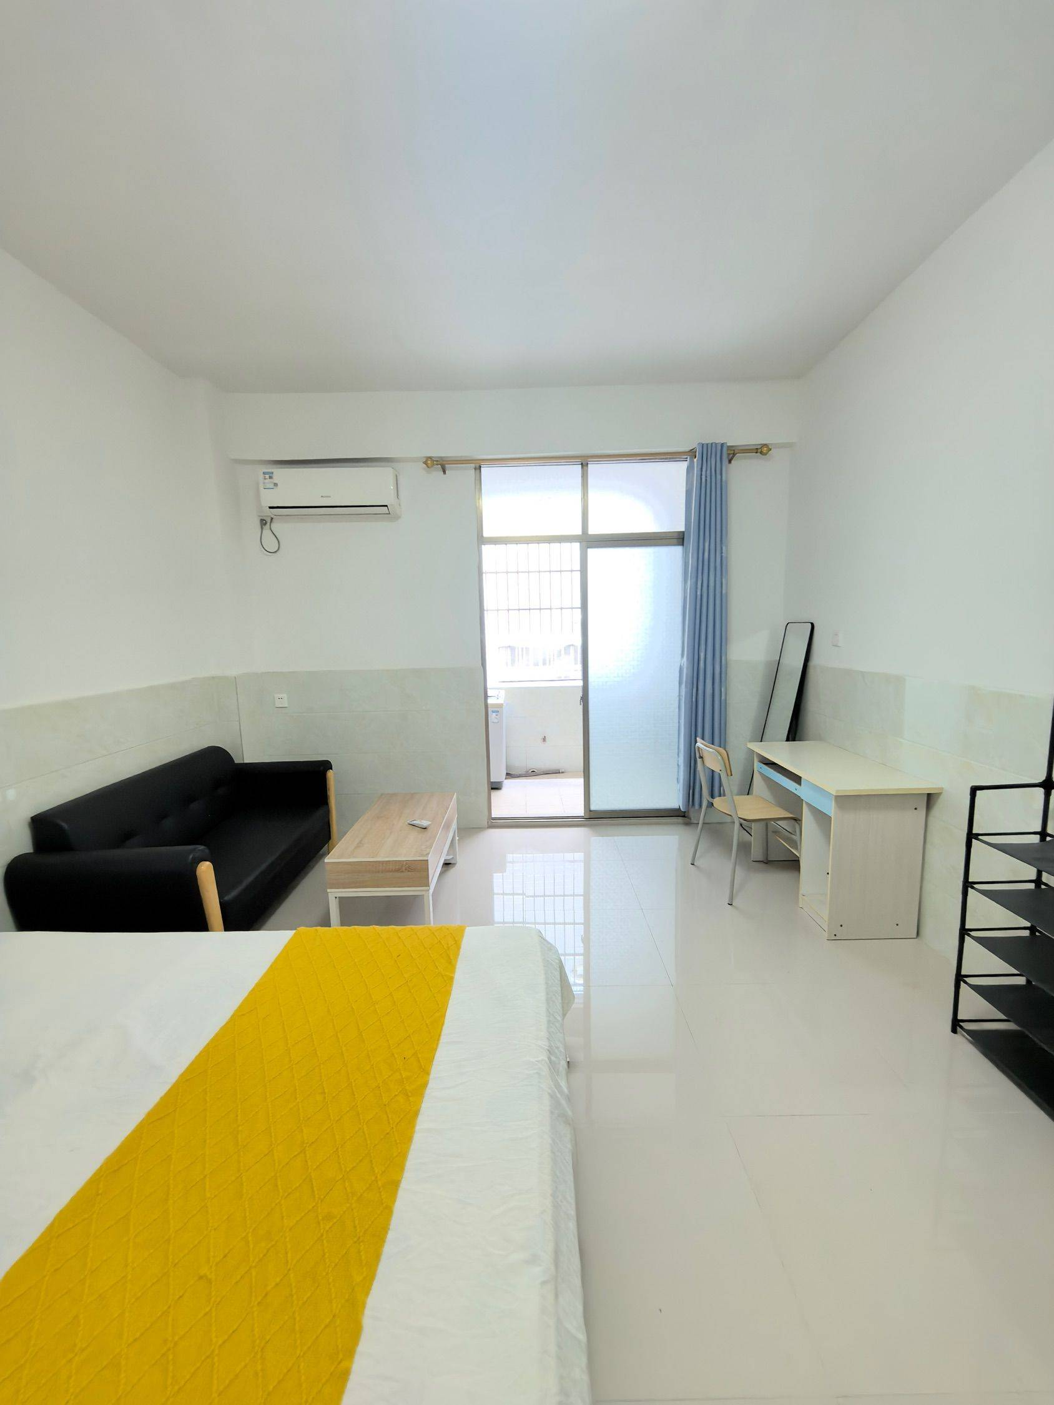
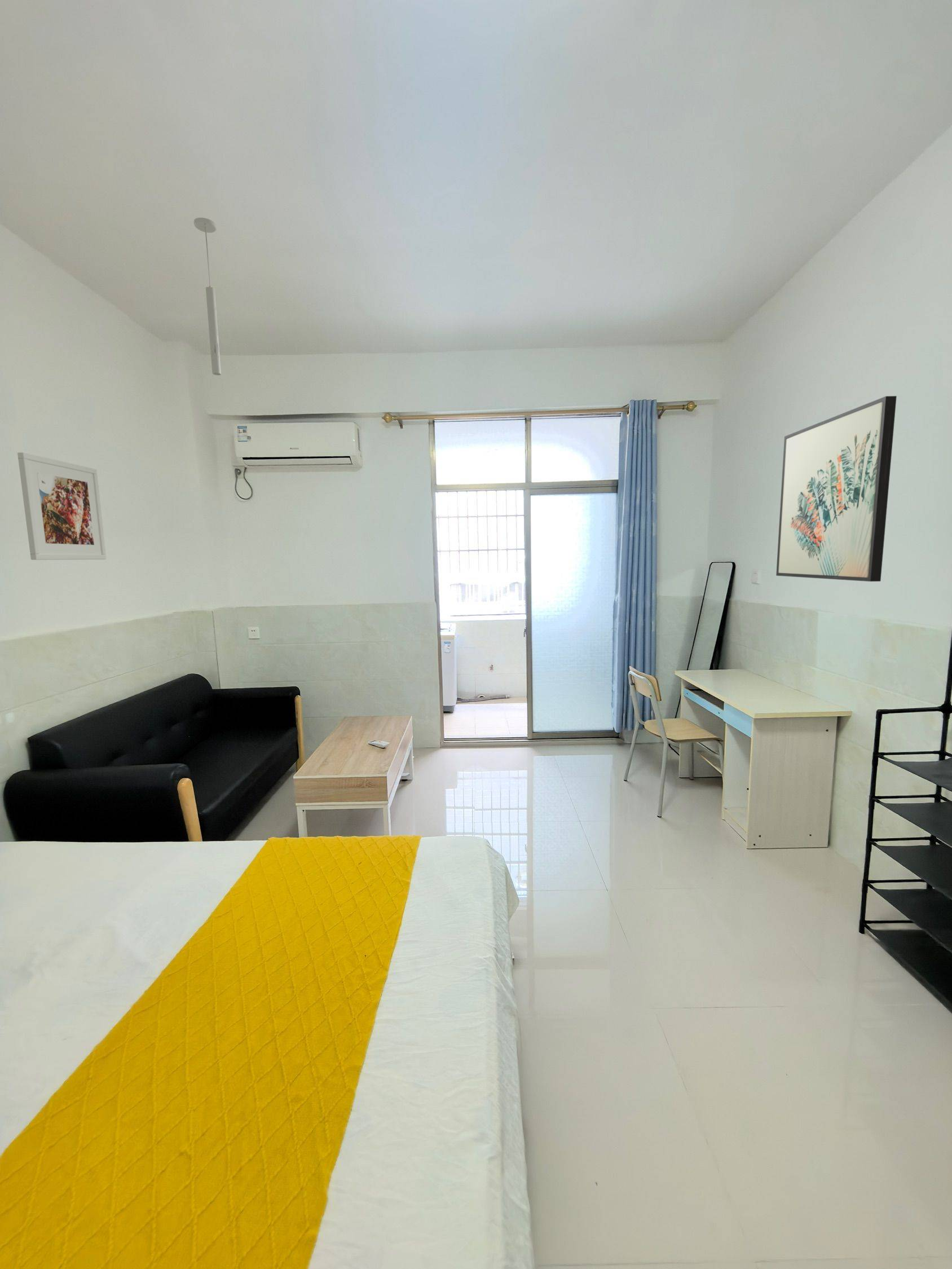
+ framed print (66, 511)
+ wall art (826, 500)
+ ceiling light (211, 300)
